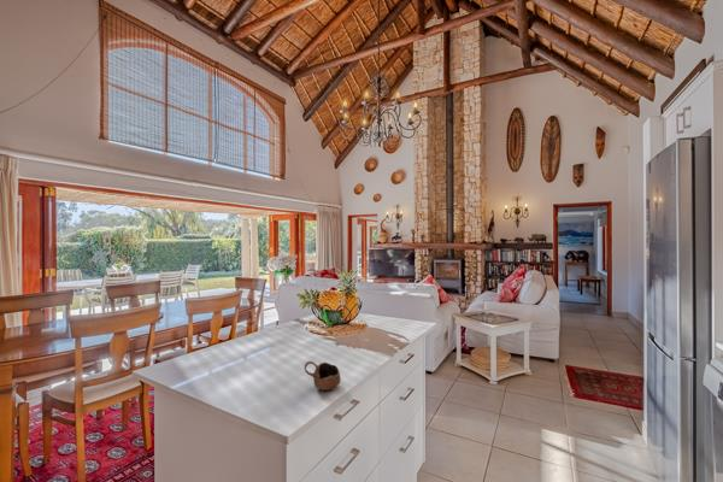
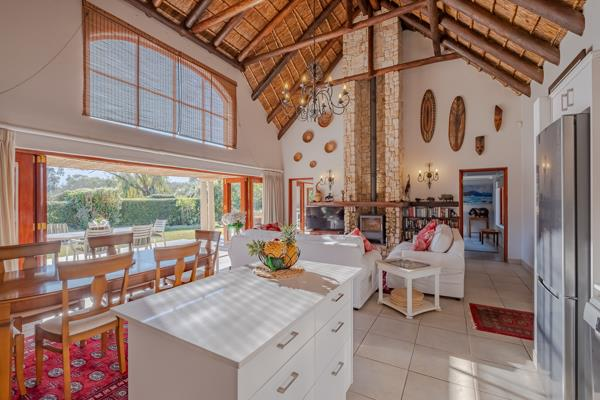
- cup (323, 372)
